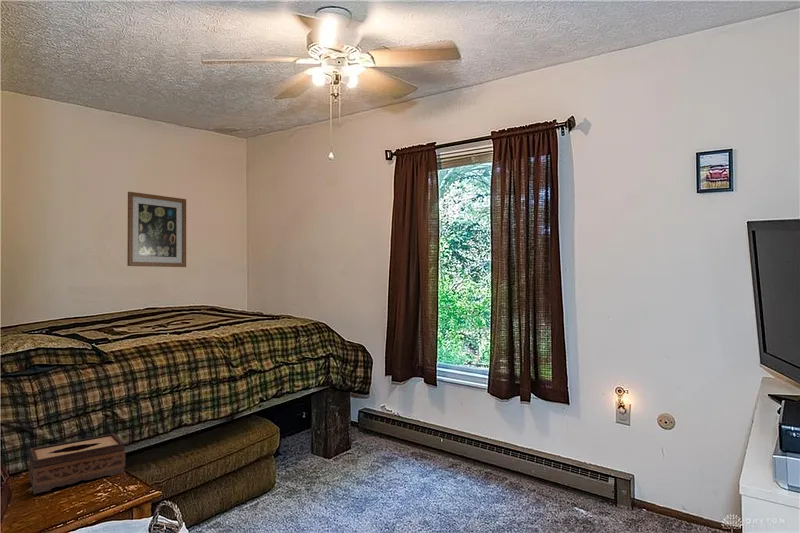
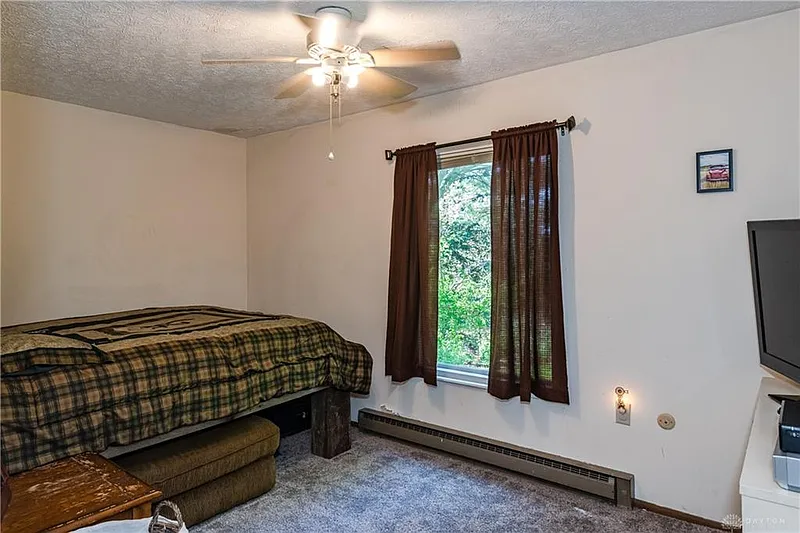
- wall art (158, 231)
- tissue box (77, 461)
